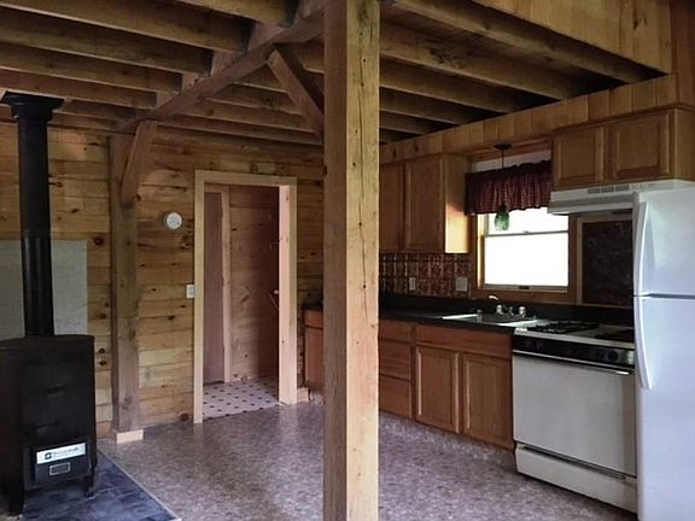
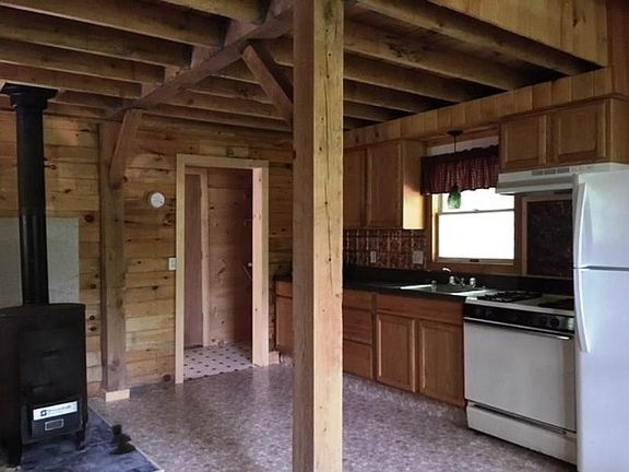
+ boots (122, 437)
